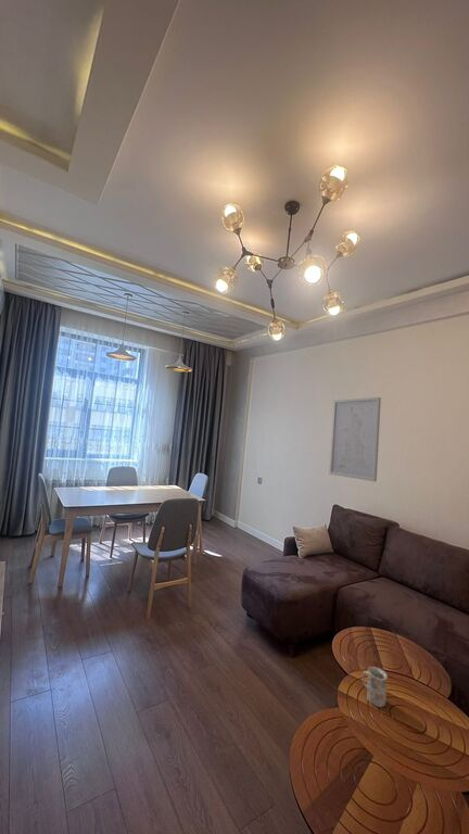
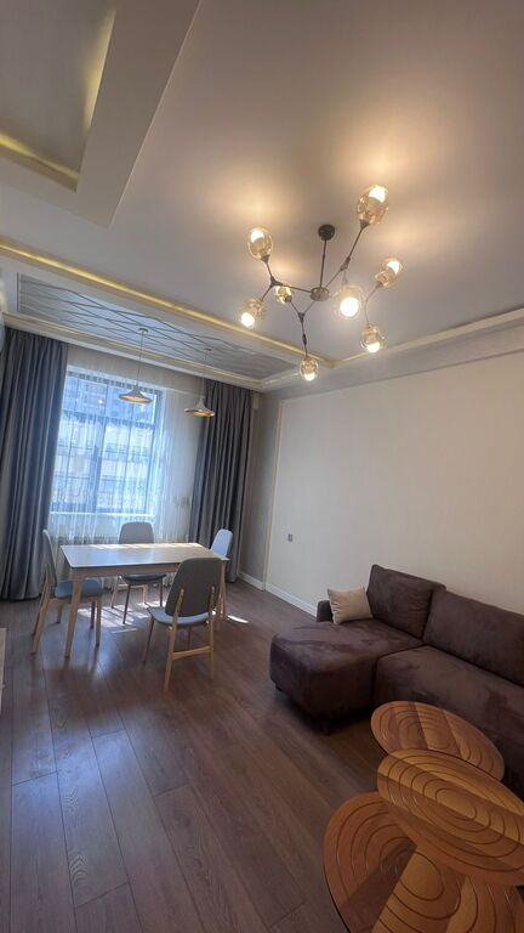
- mug (373, 684)
- wall art (353, 438)
